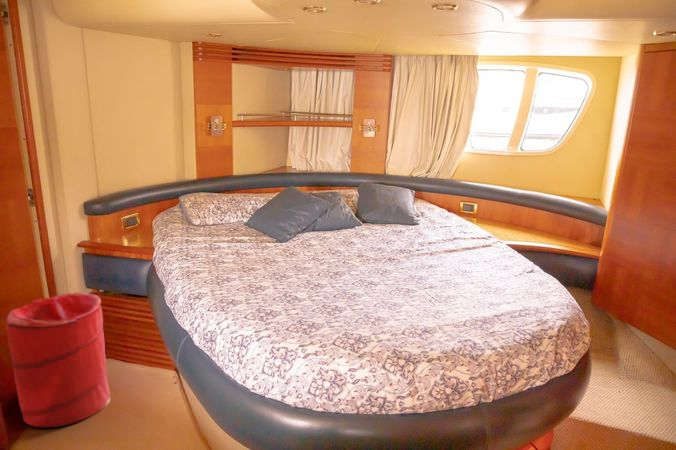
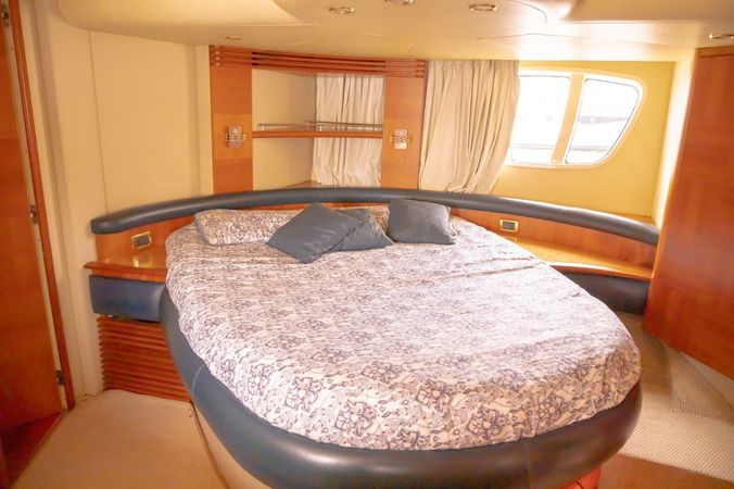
- laundry hamper (60, 354)
